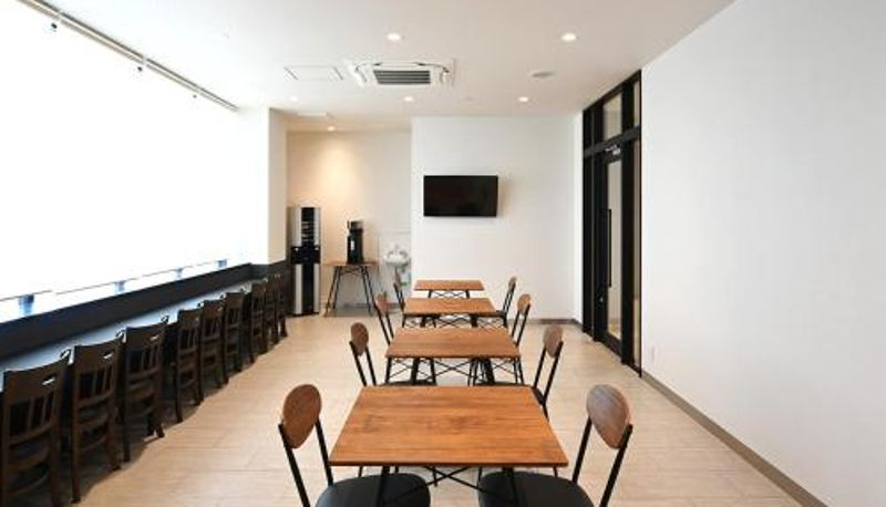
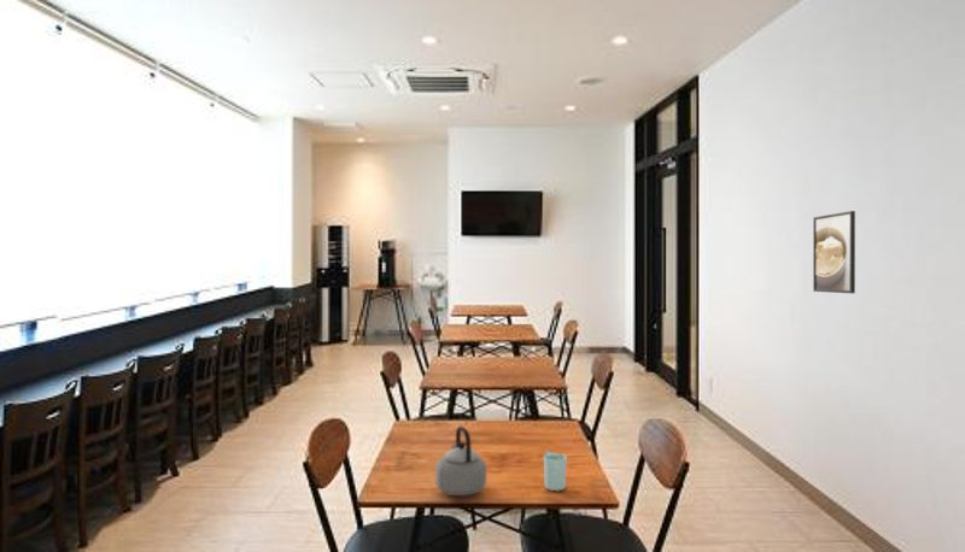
+ teapot (458, 457)
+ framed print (832, 253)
+ cup (555, 468)
